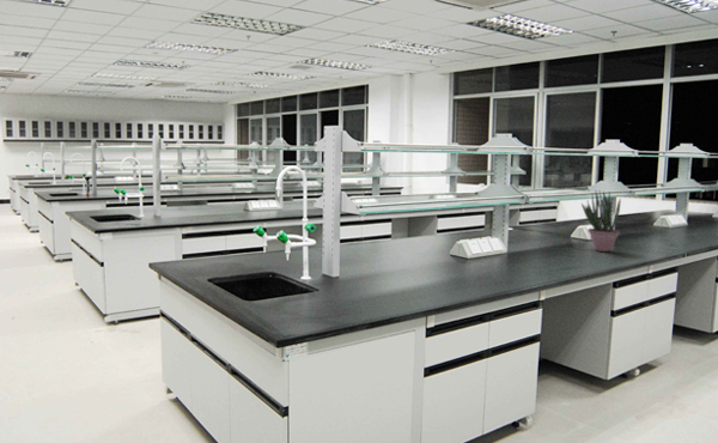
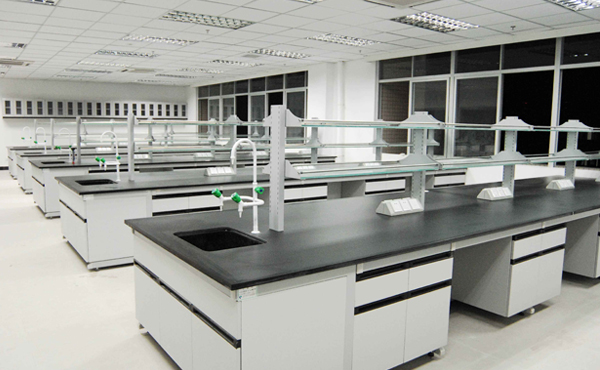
- potted plant (601, 219)
